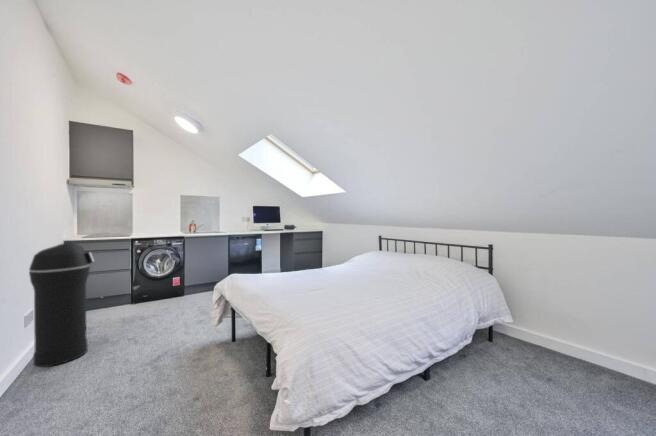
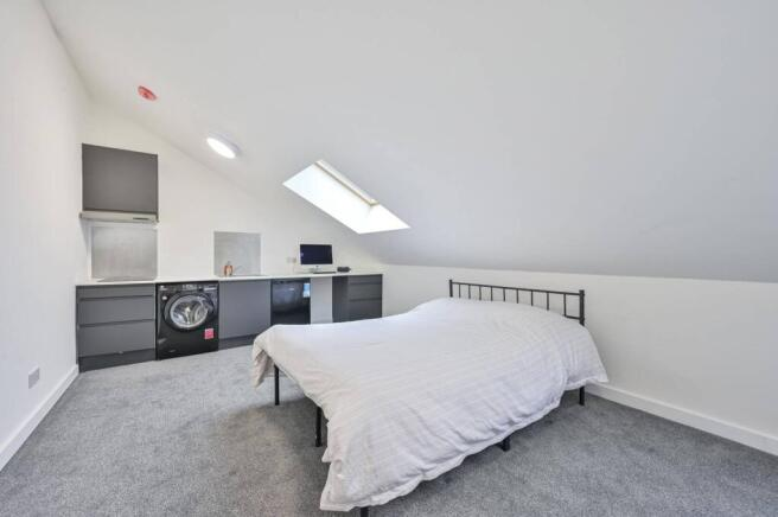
- trash can (63, 299)
